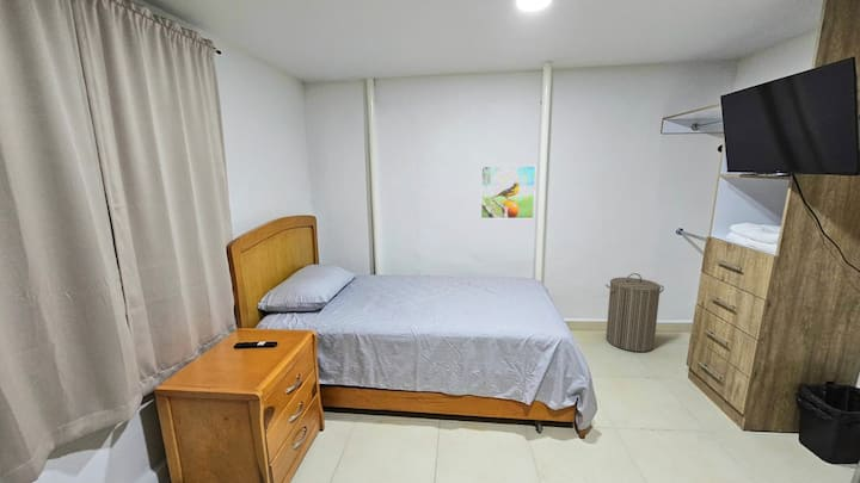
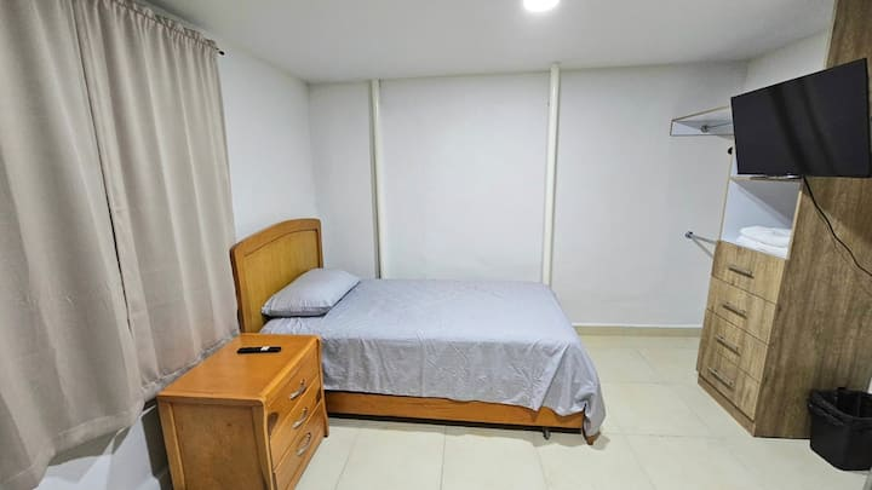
- laundry hamper (632, 308)
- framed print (506, 192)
